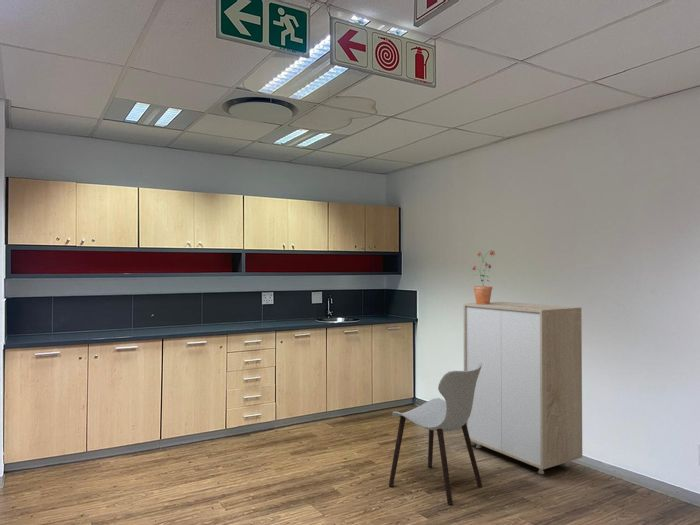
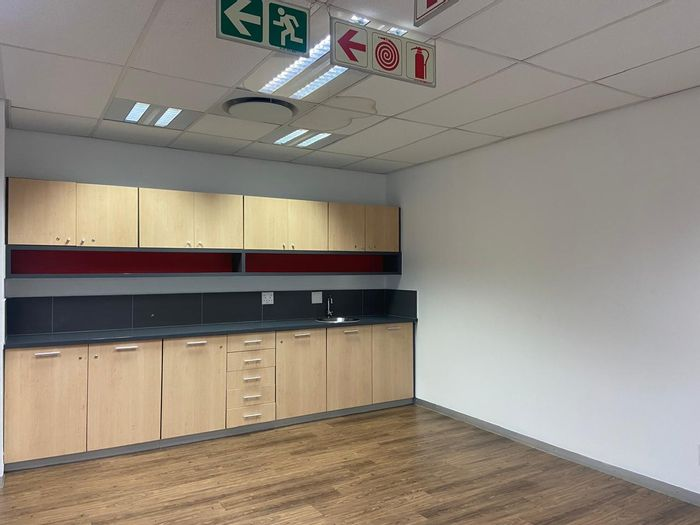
- storage cabinet (520, 380)
- chair (434, 422)
- potted plant (482, 276)
